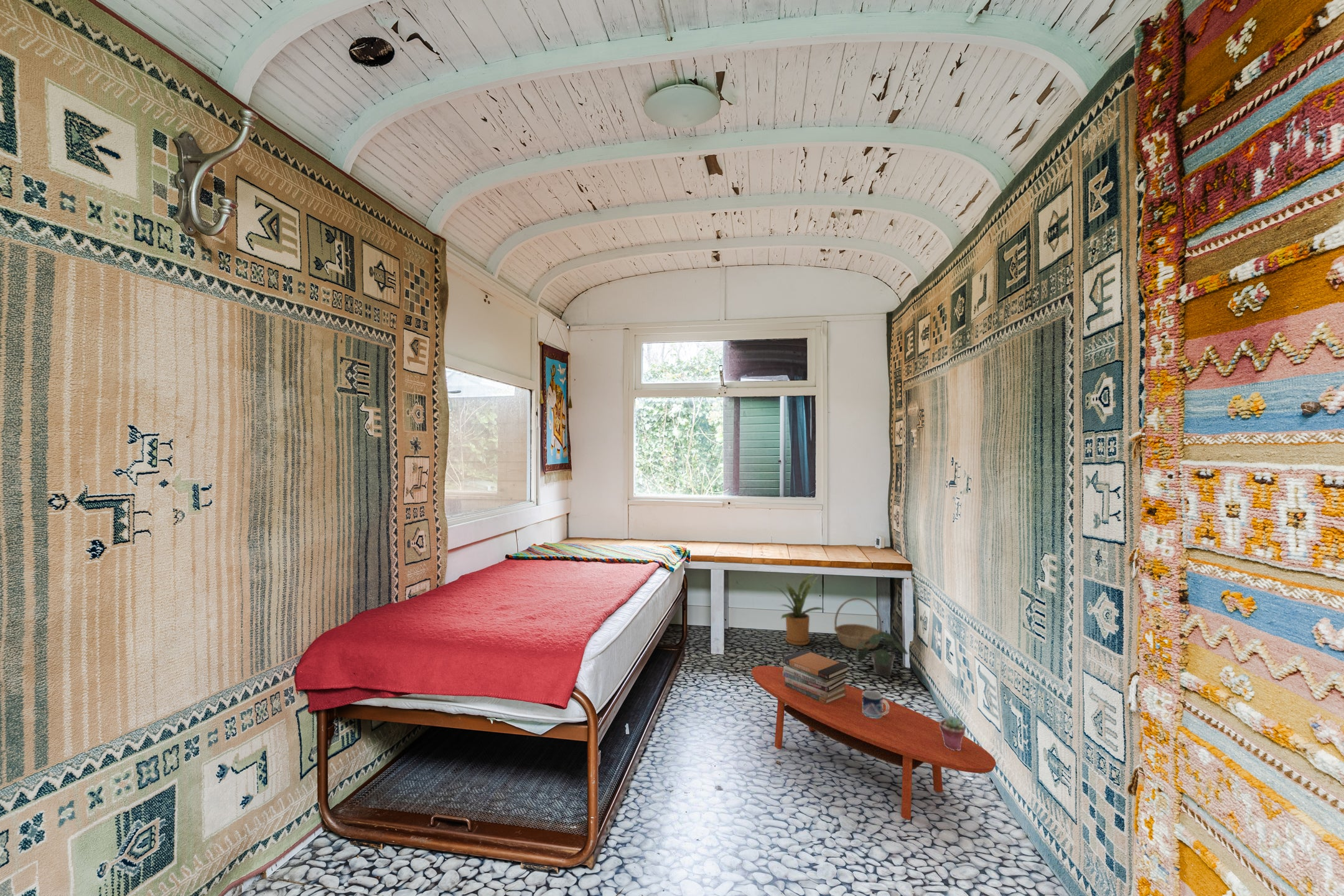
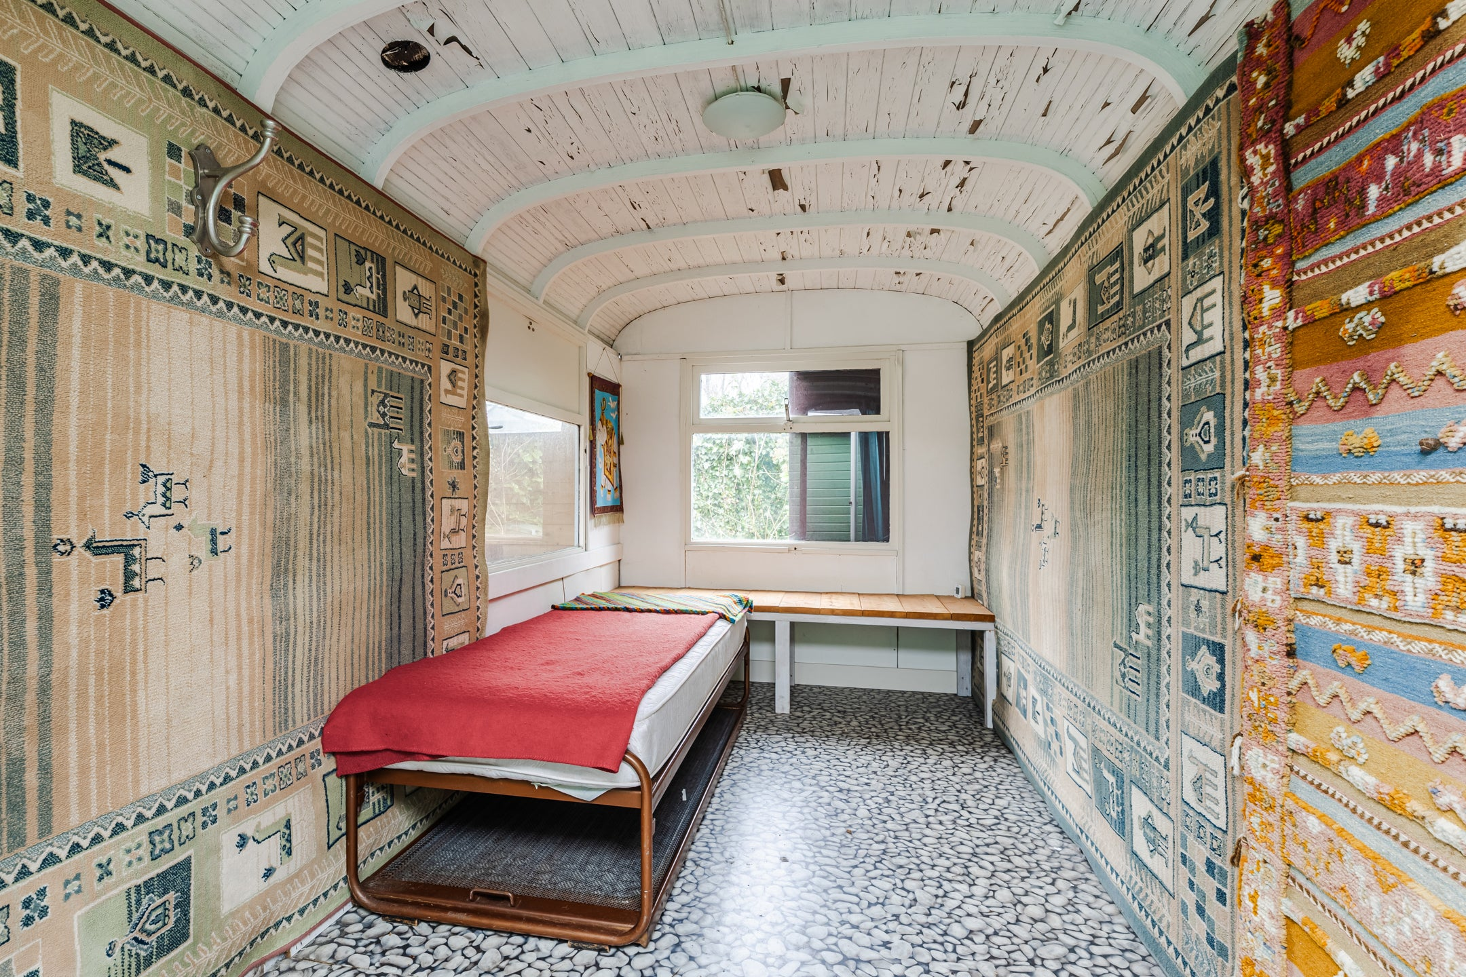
- potted succulent (952, 730)
- coffee table (852, 737)
- basket (857, 624)
- potted plant (882, 652)
- mug (876, 705)
- house plant (795, 607)
- book stack (814, 675)
